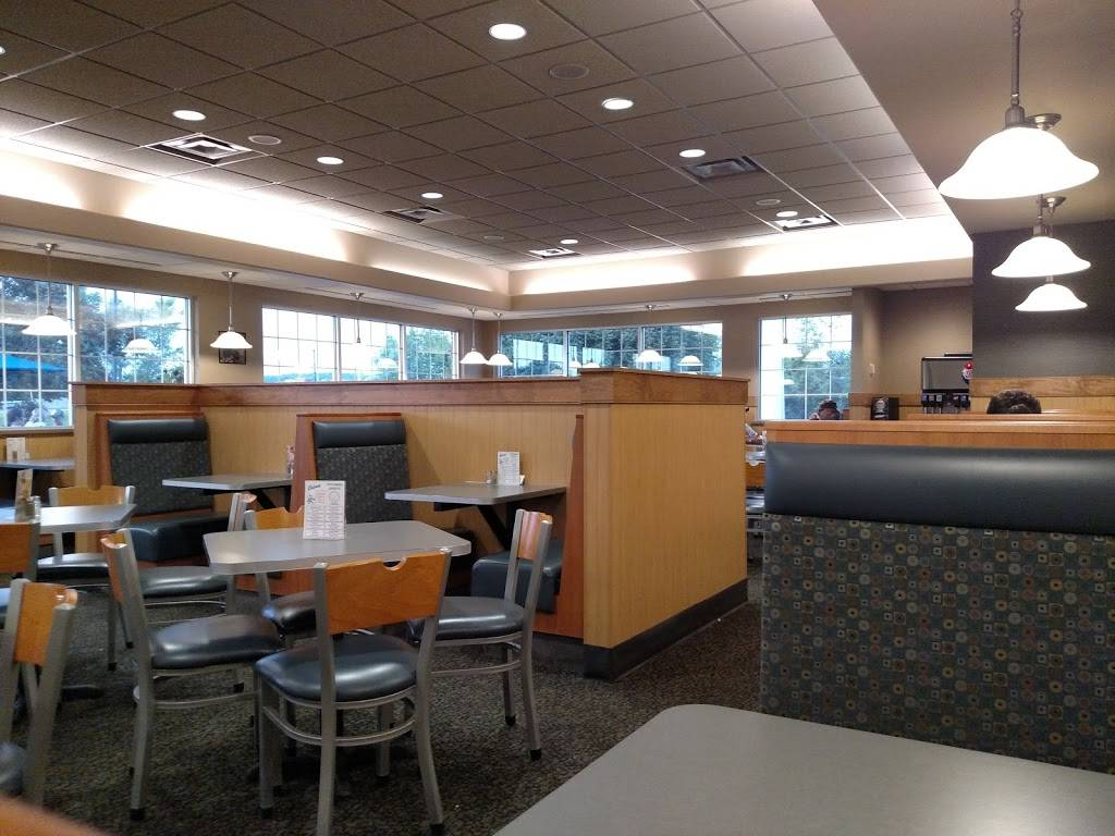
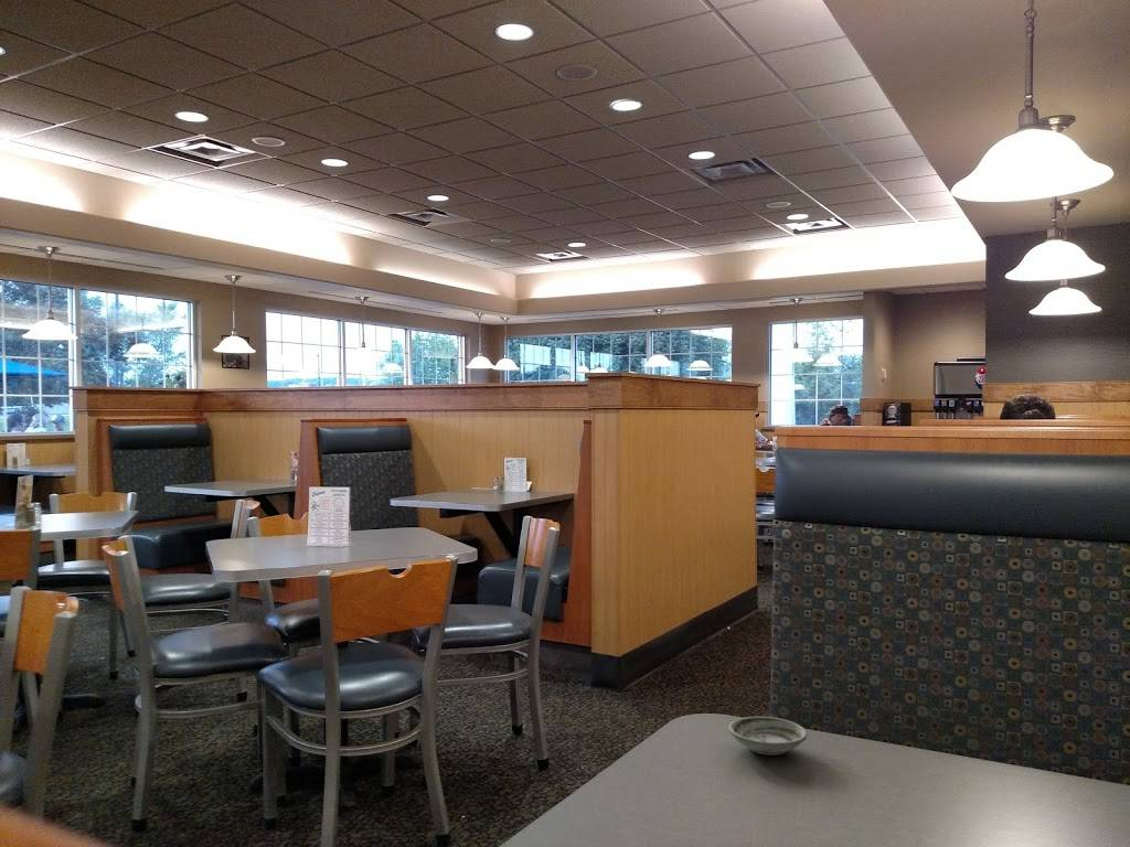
+ saucer (767, 738)
